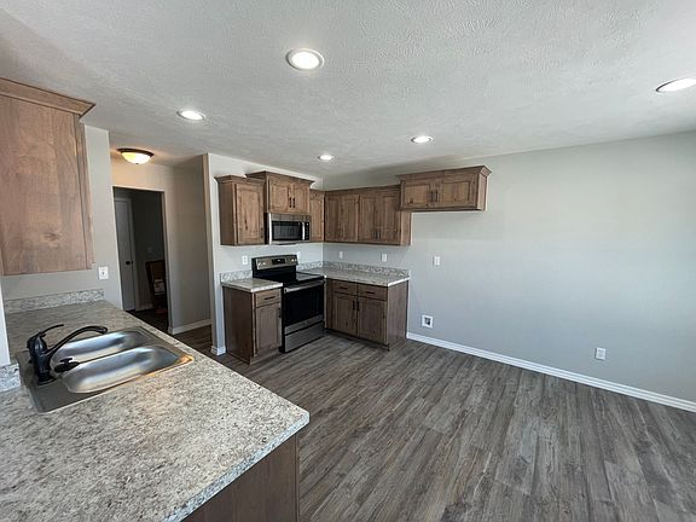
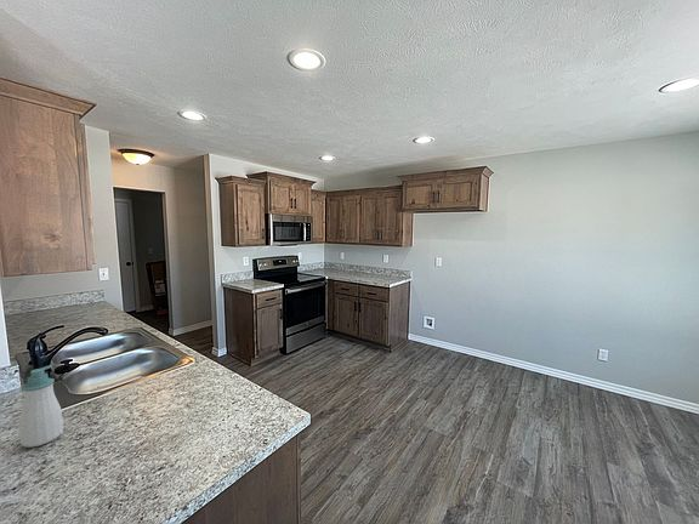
+ soap bottle (40, 404)
